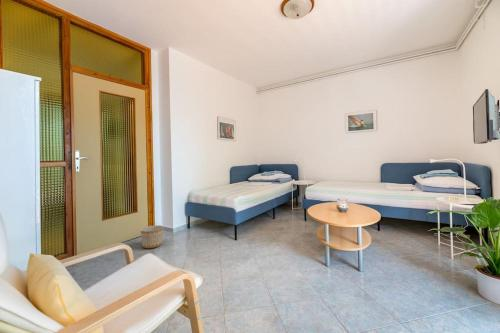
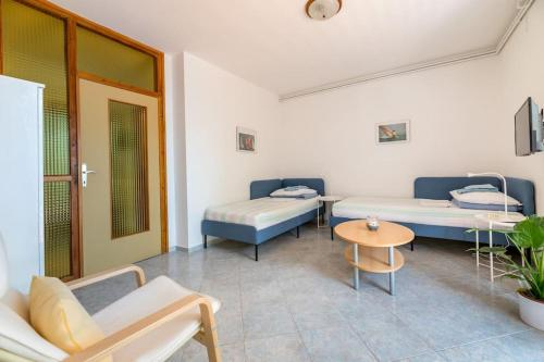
- planter (152, 236)
